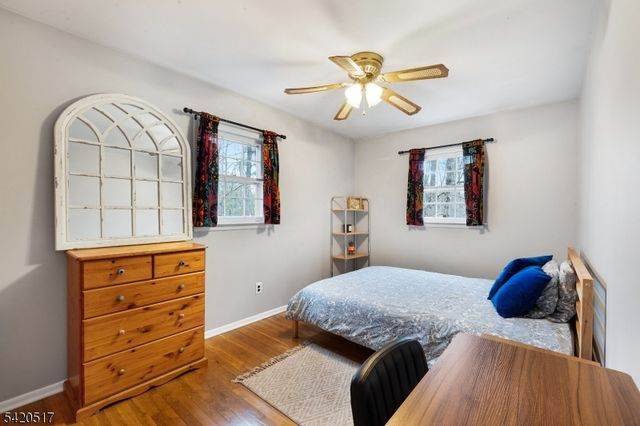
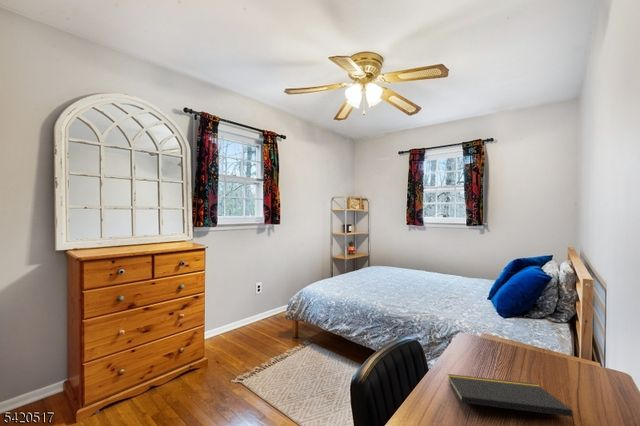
+ notepad (501, 392)
